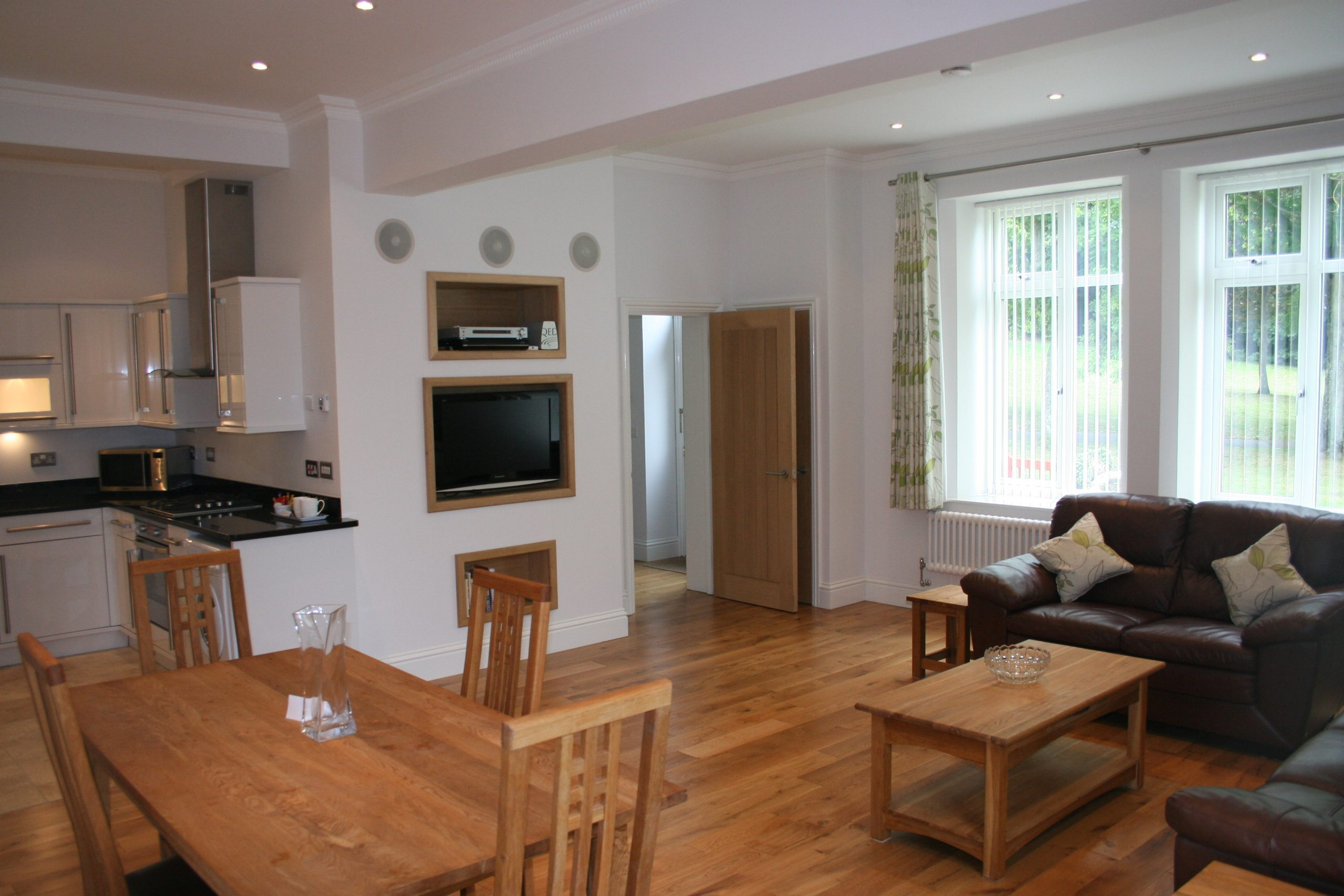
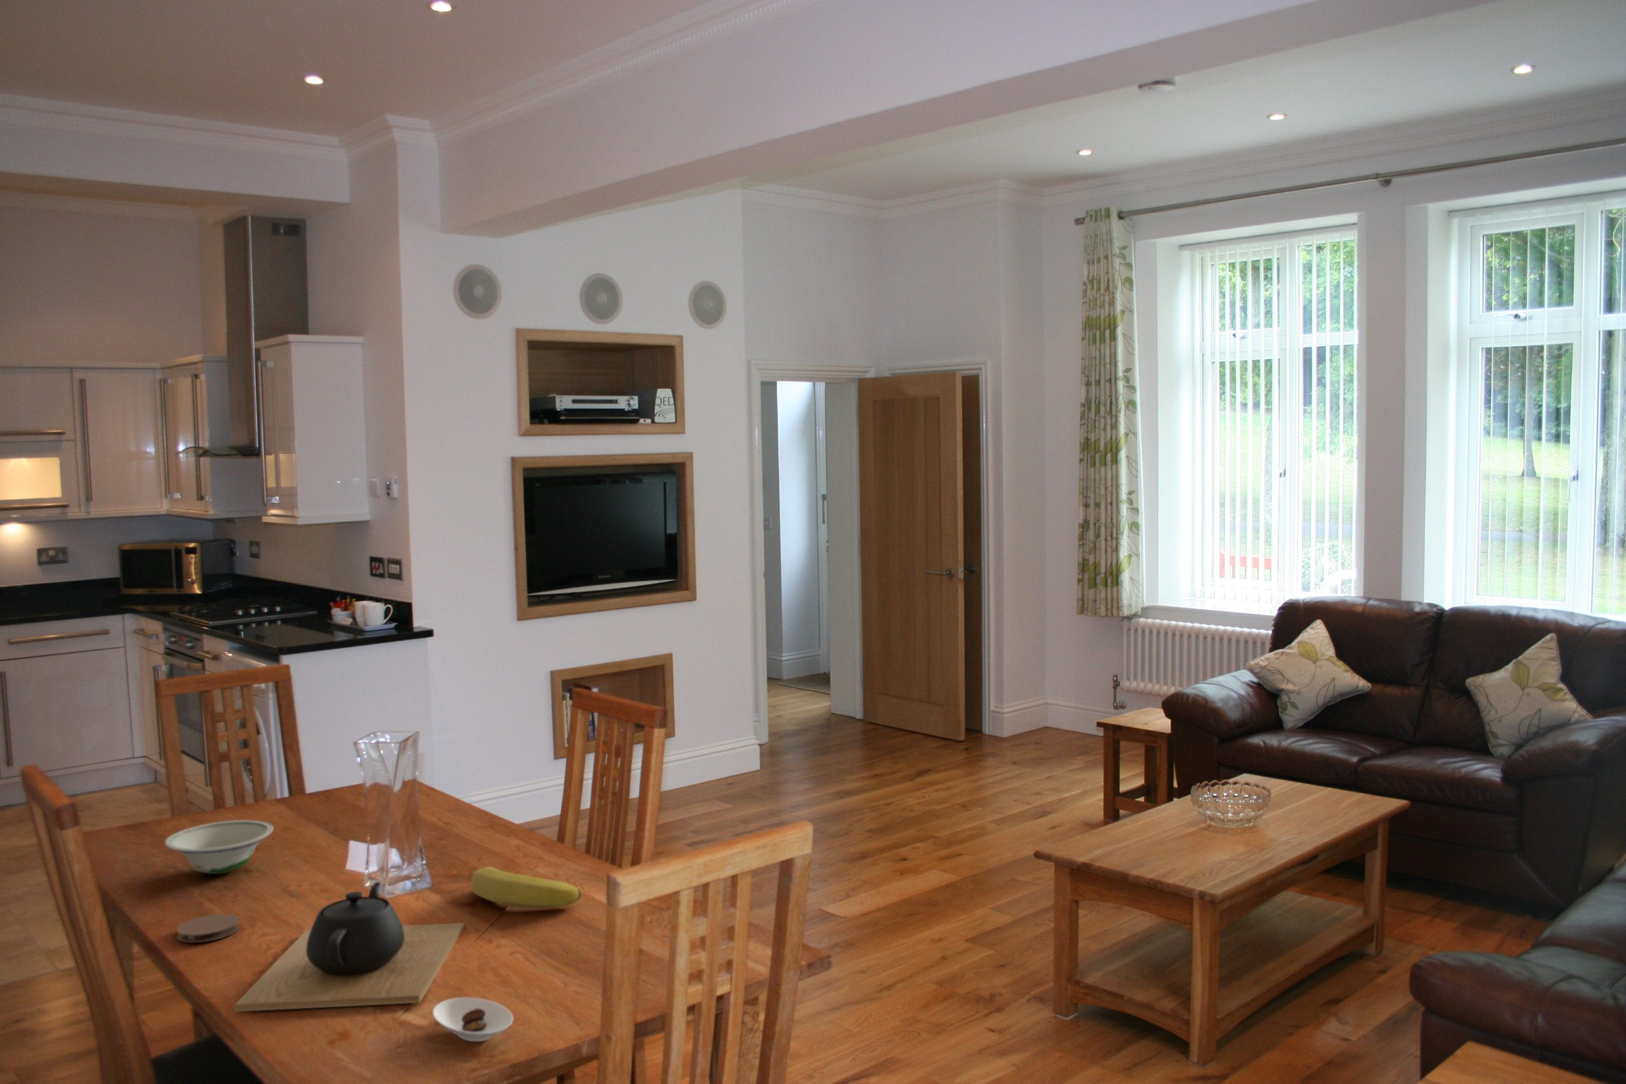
+ teapot (357, 928)
+ coaster (208, 928)
+ banana (530, 878)
+ saucer (473, 1022)
+ bowl (220, 852)
